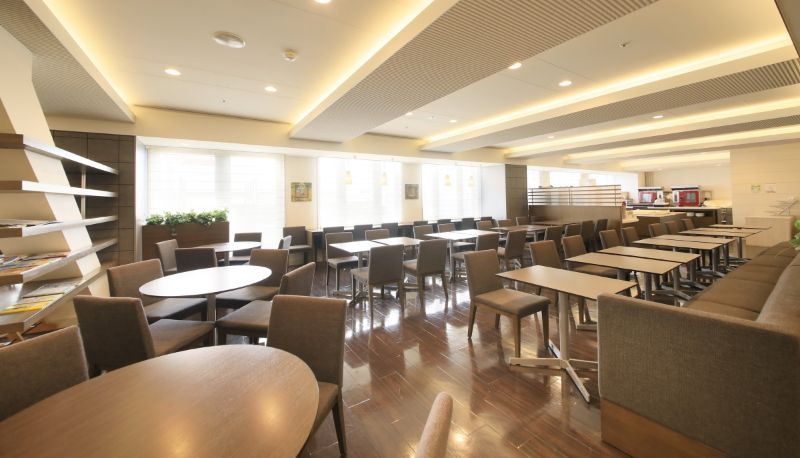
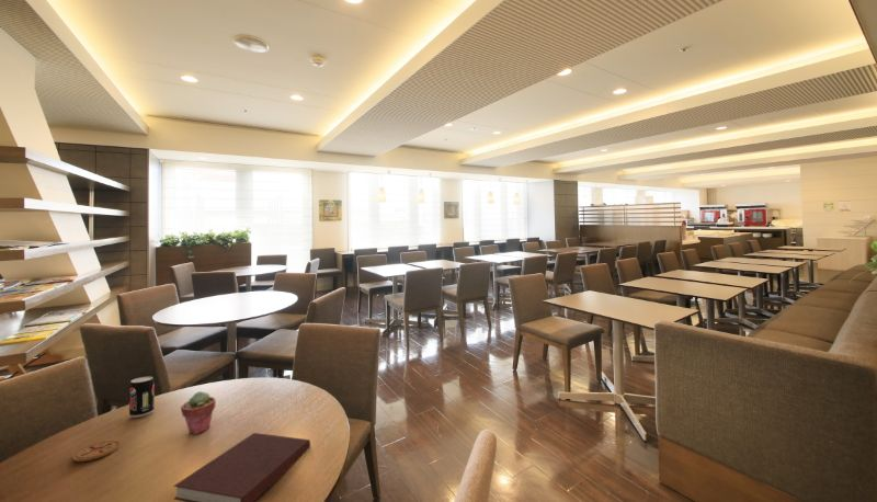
+ potted succulent (198, 410)
+ coaster (96, 450)
+ notebook (249, 466)
+ beverage can (141, 396)
